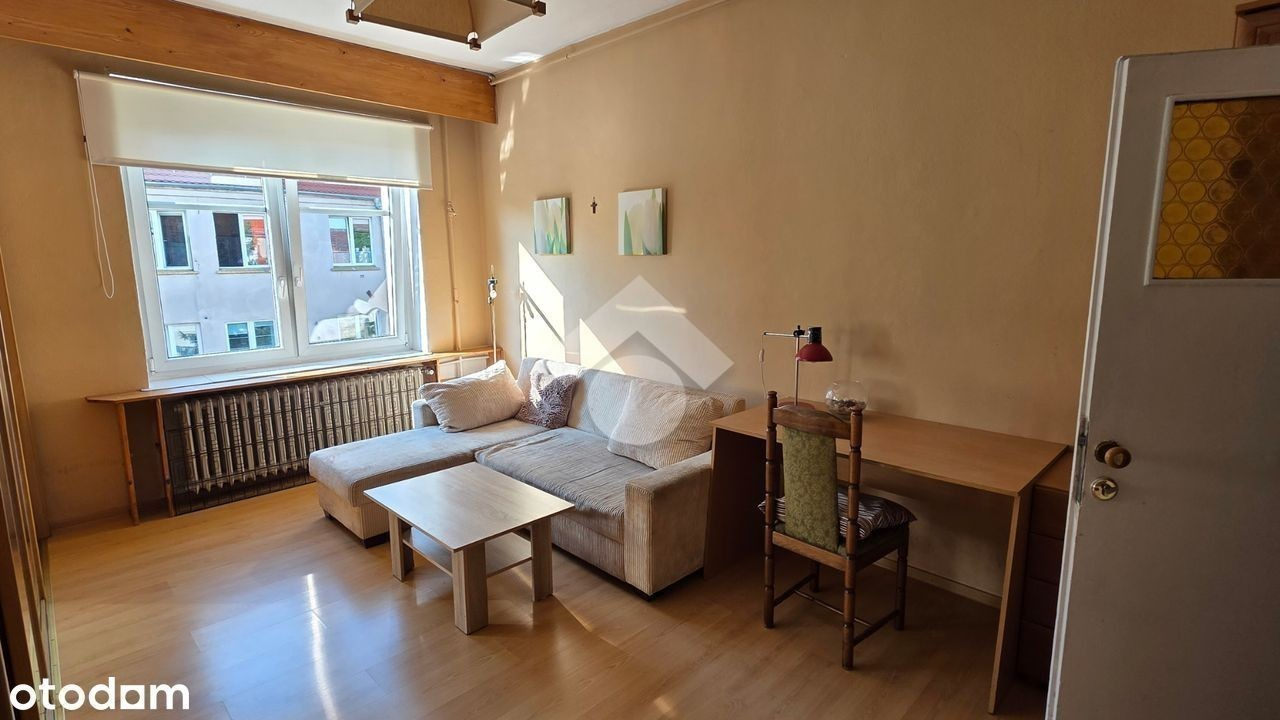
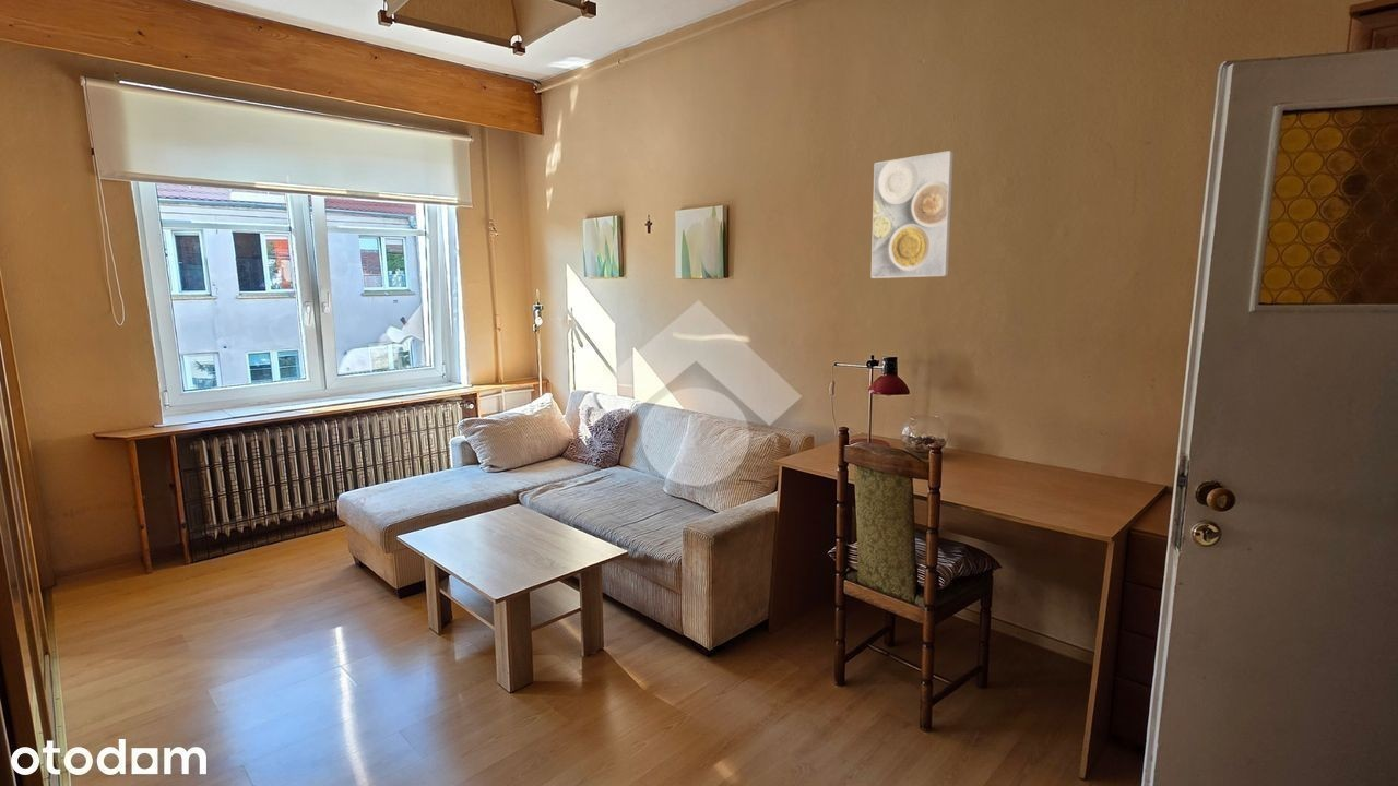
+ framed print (910, 217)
